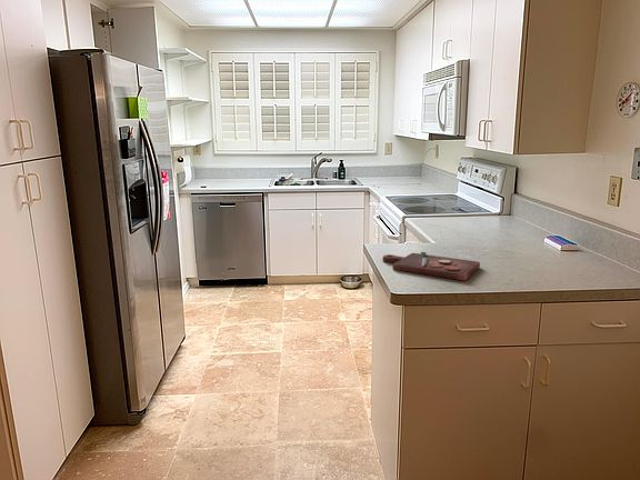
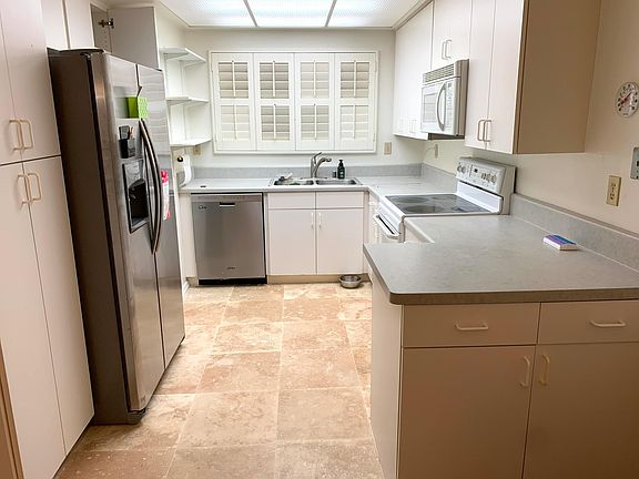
- cutting board (431, 263)
